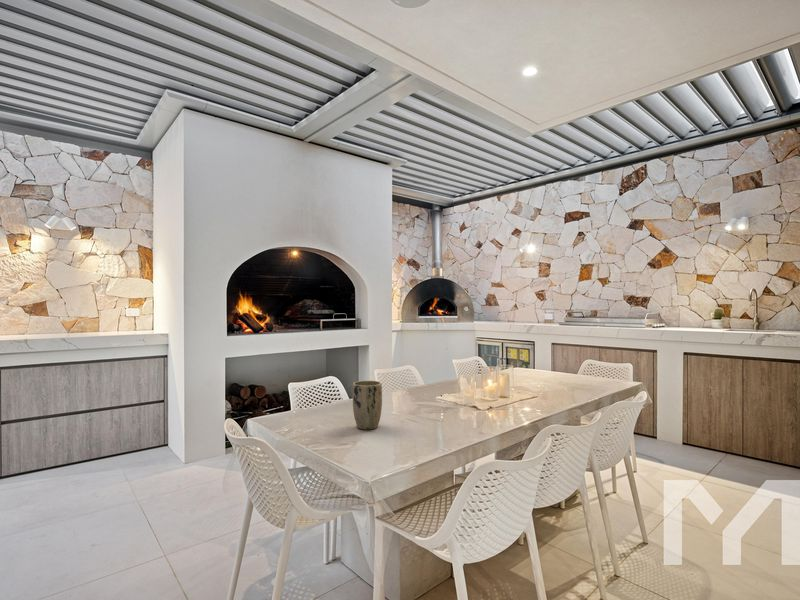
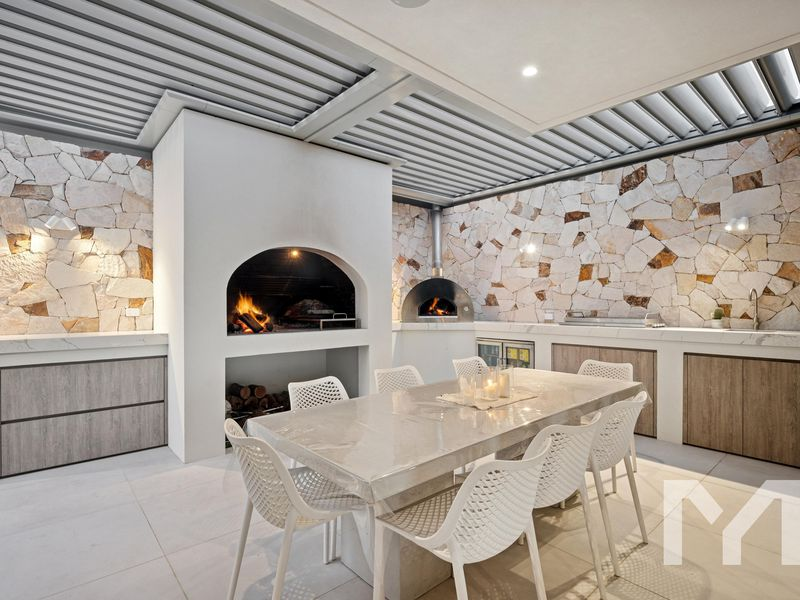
- plant pot (367, 404)
